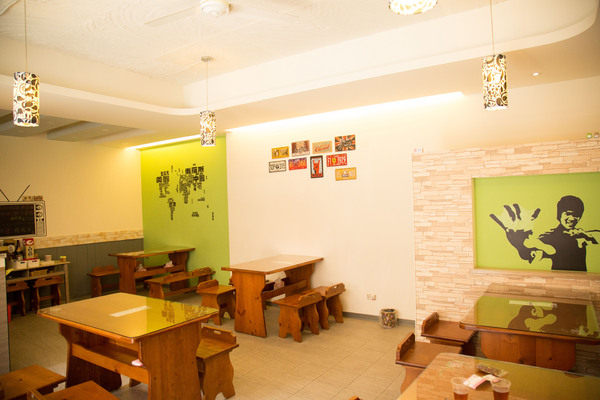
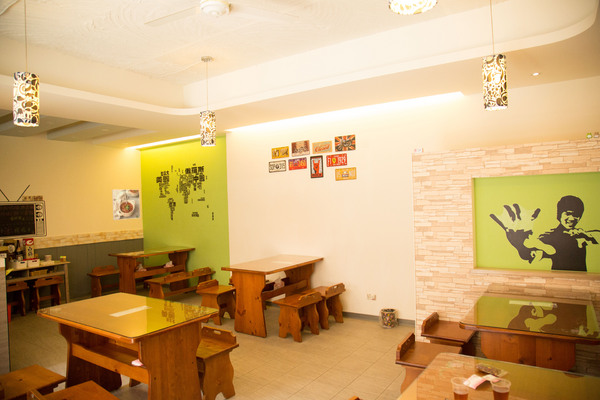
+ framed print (126, 204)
